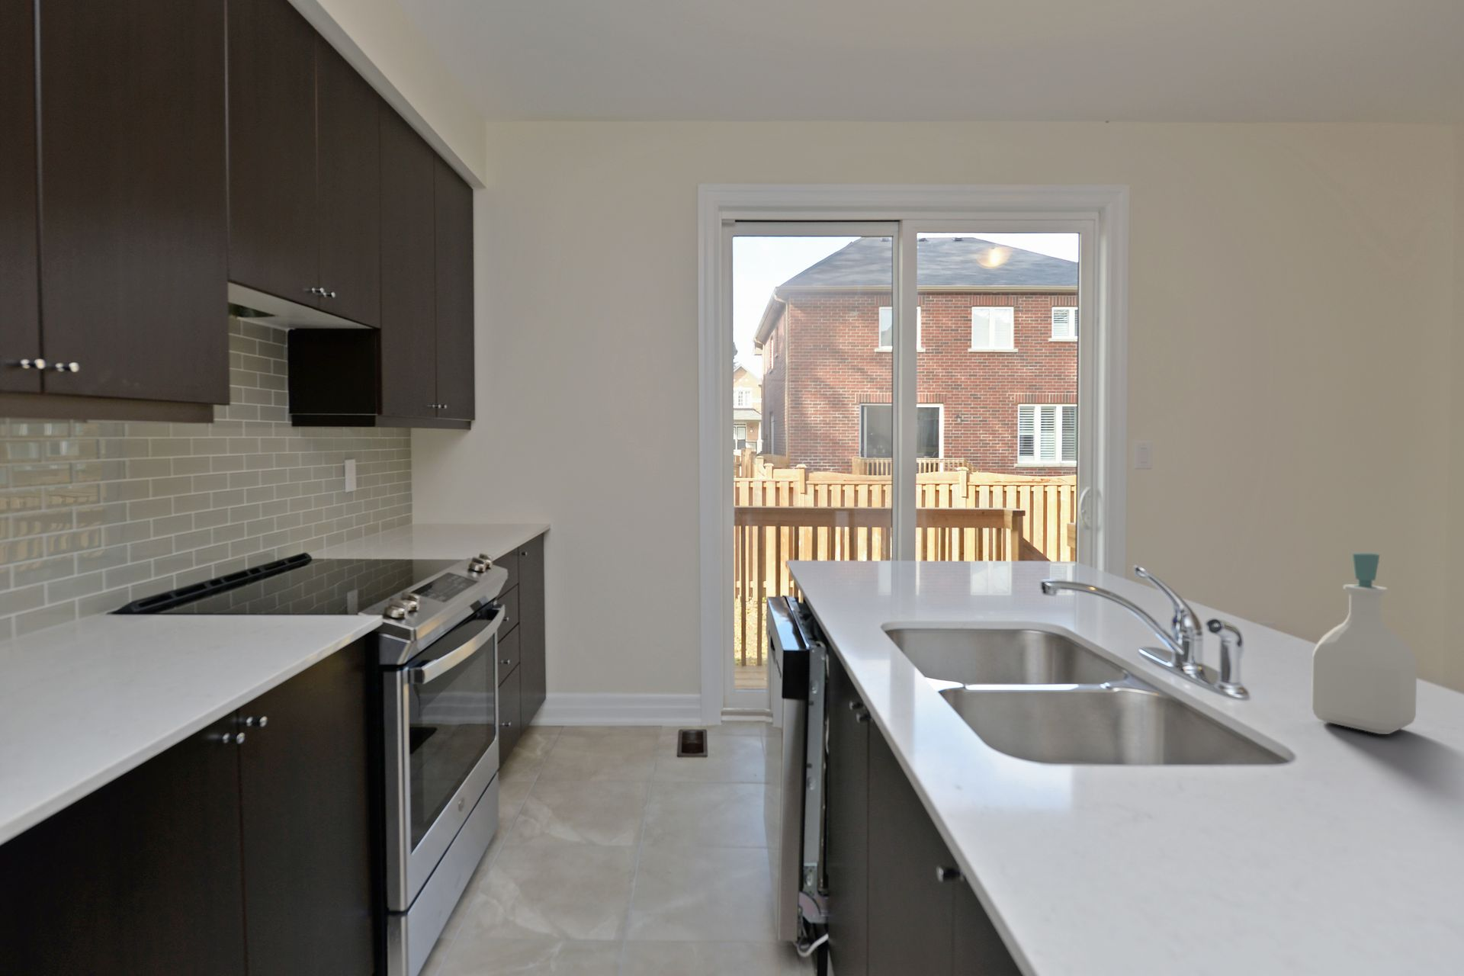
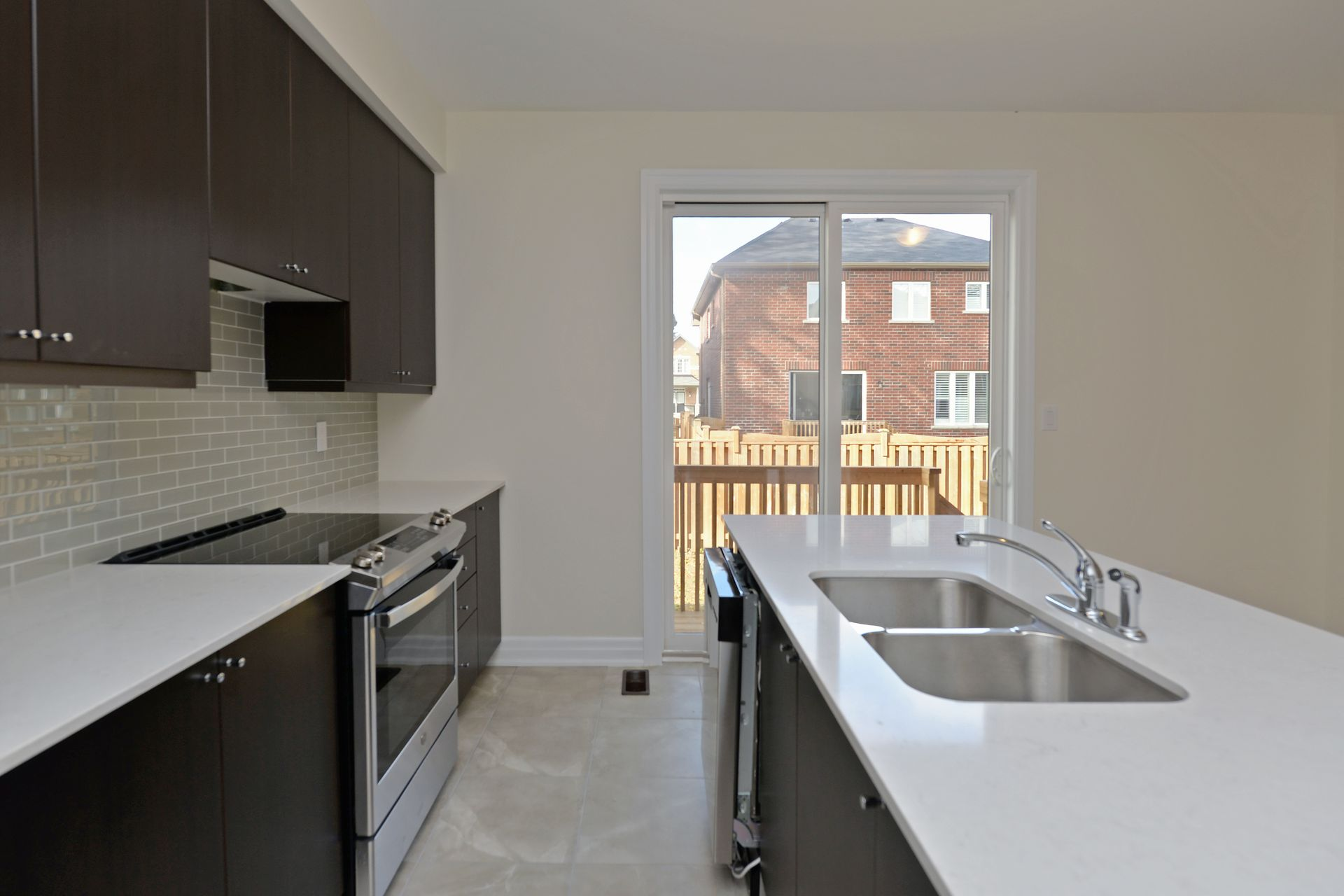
- soap bottle (1364, 638)
